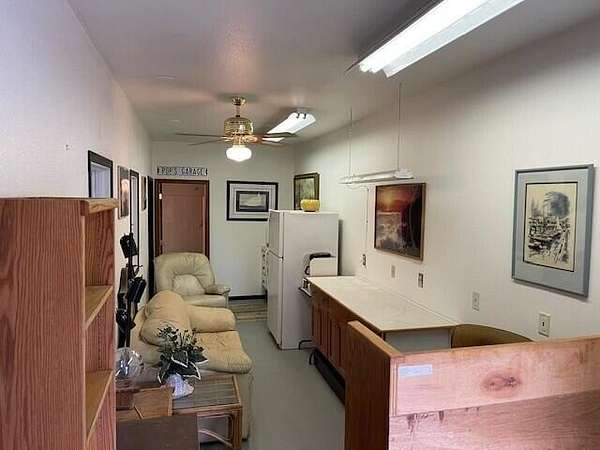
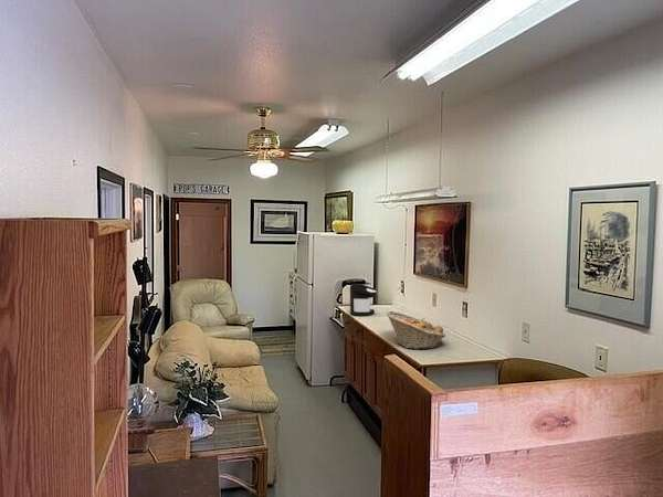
+ fruit basket (414, 328)
+ coffee maker (362, 298)
